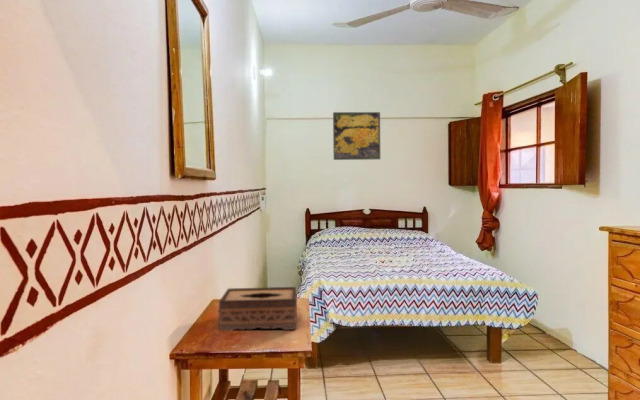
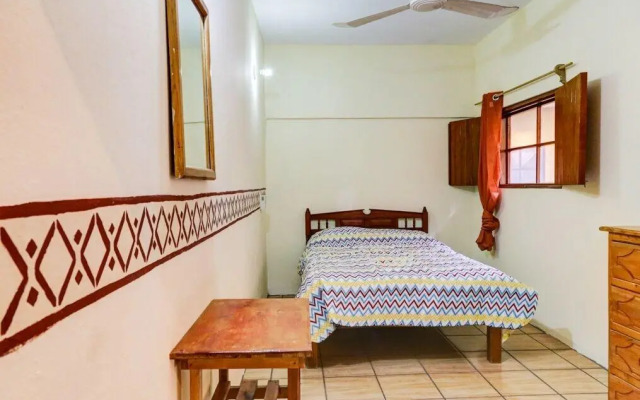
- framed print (356, 136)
- tissue box (260, 307)
